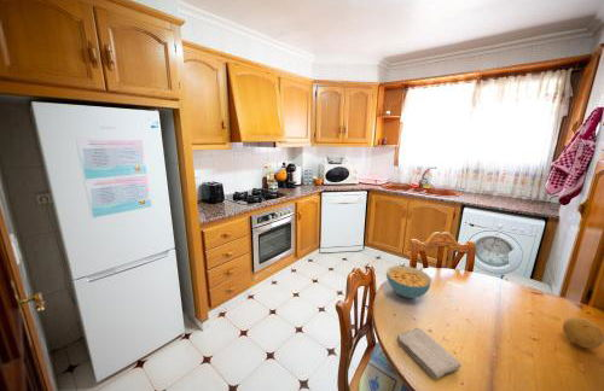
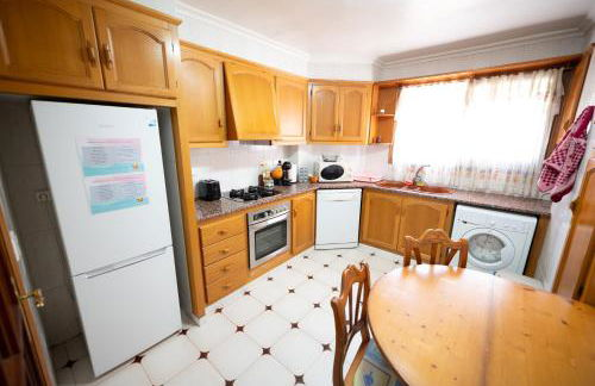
- washcloth (425, 350)
- fruit (582, 332)
- cereal bowl (407, 284)
